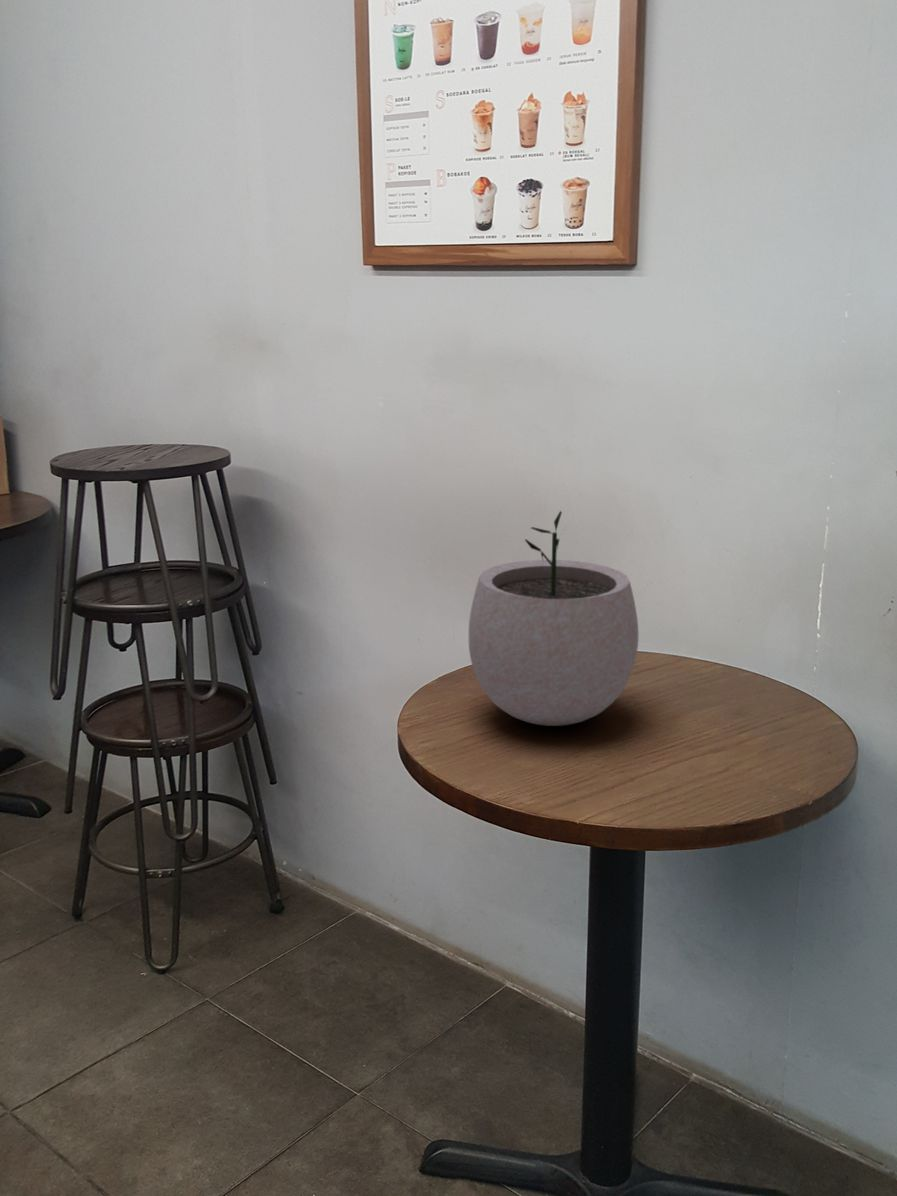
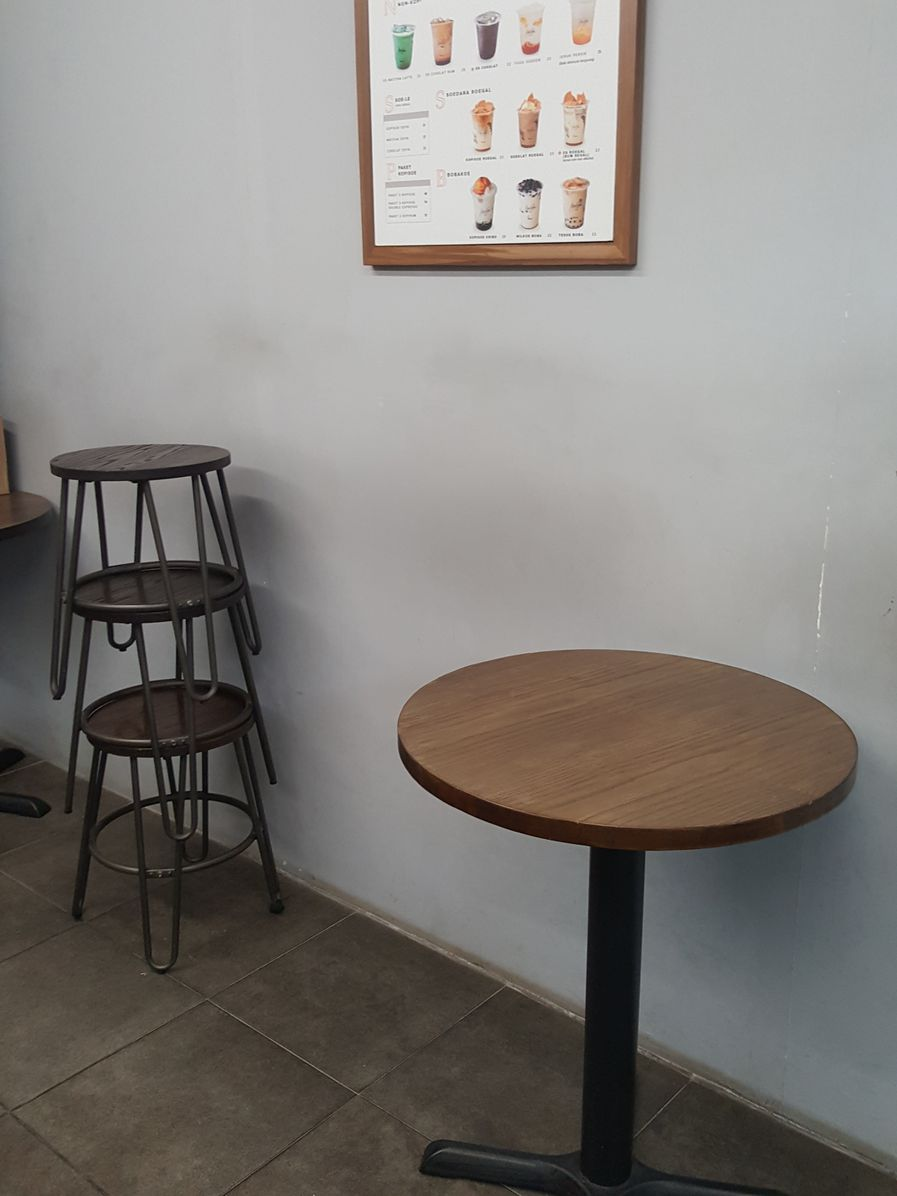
- plant pot (553, 617)
